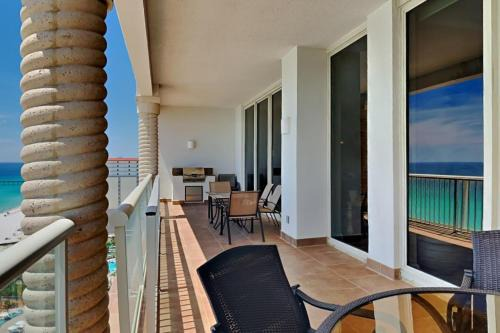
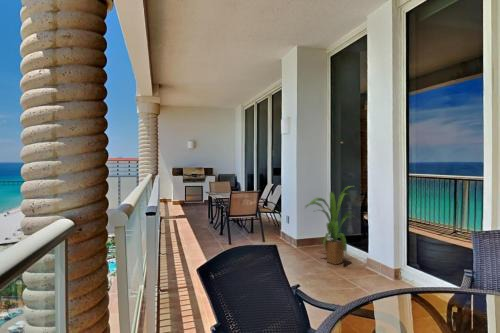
+ house plant (330, 222)
